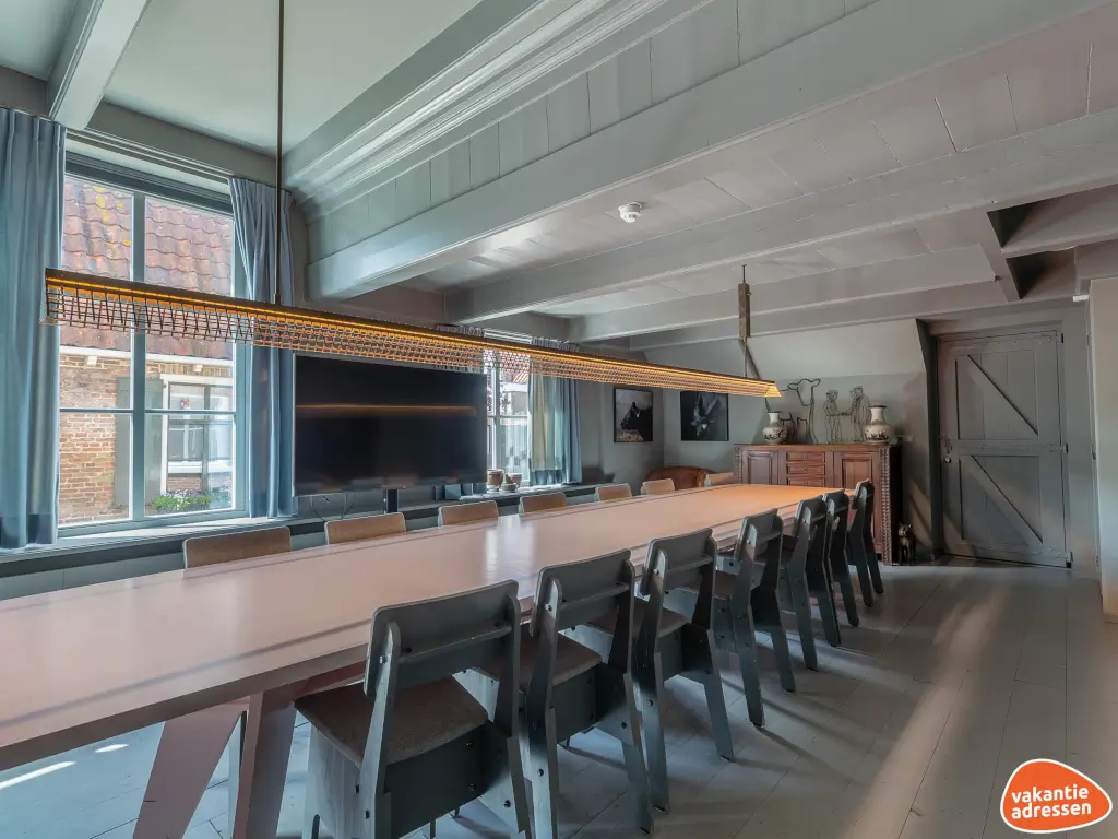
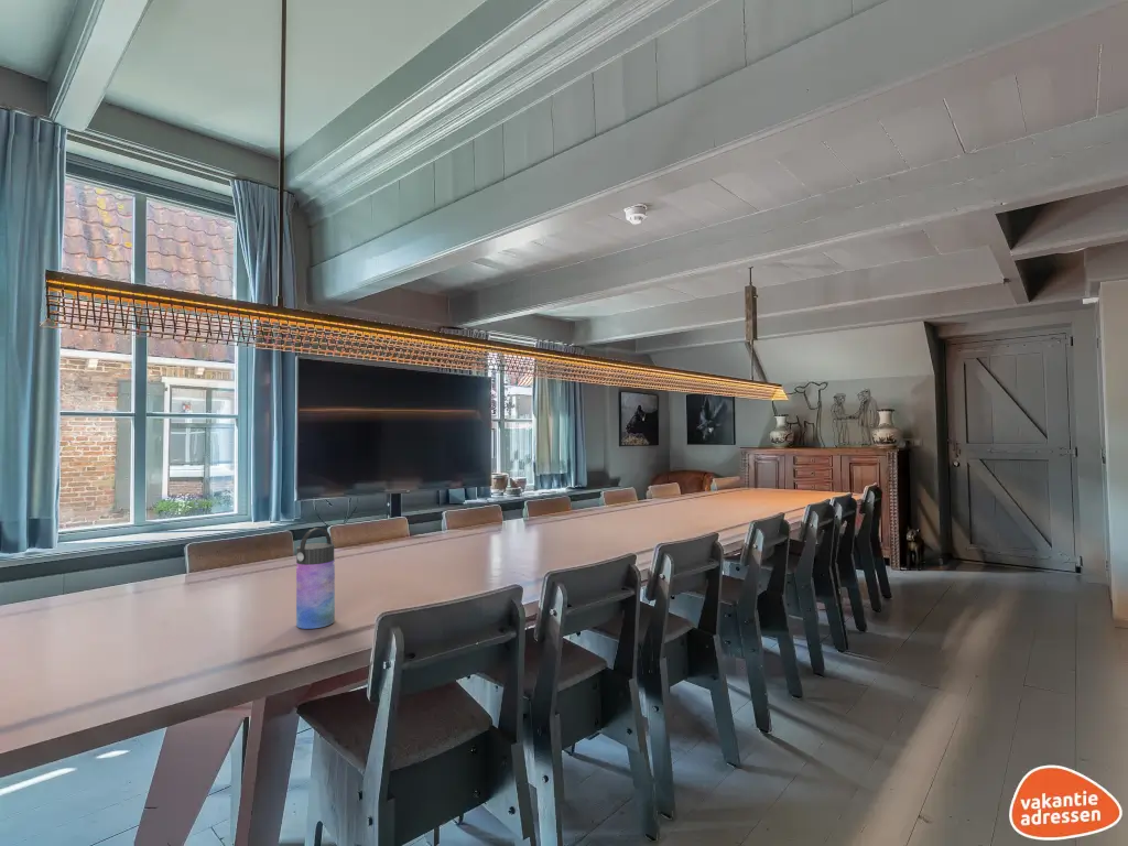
+ water bottle (315, 575)
